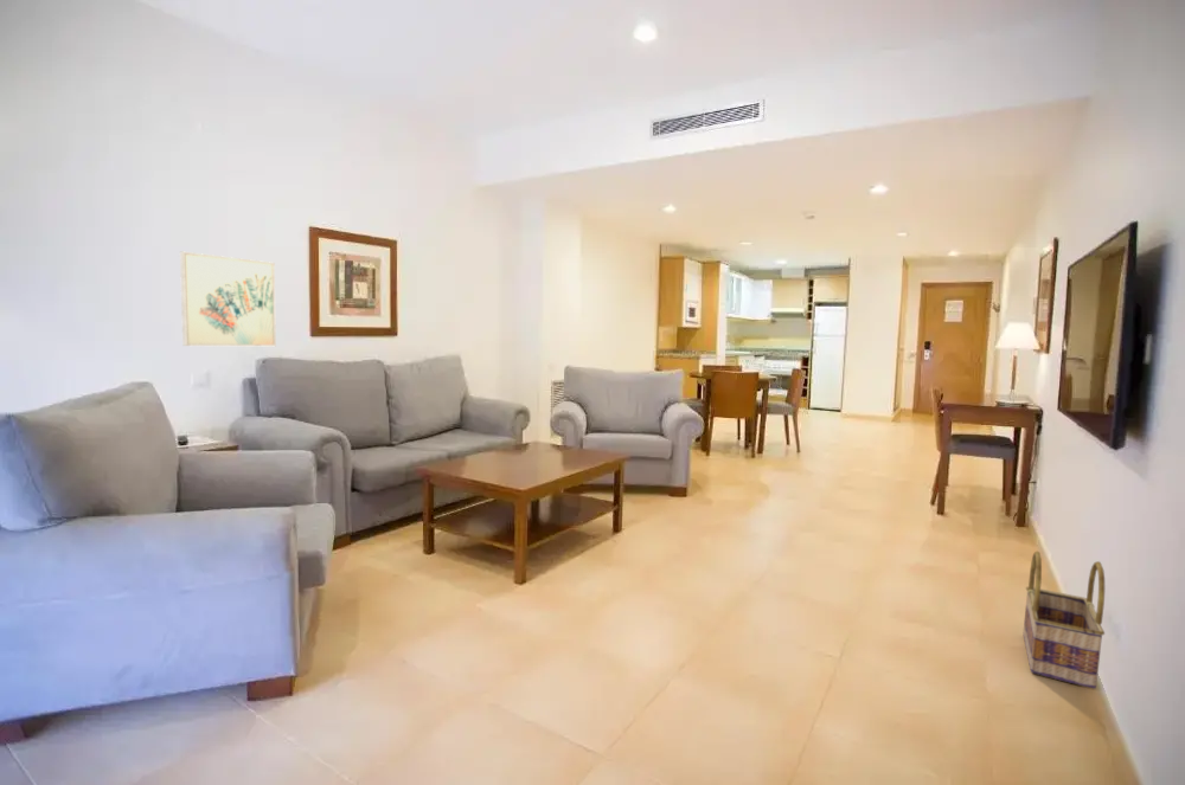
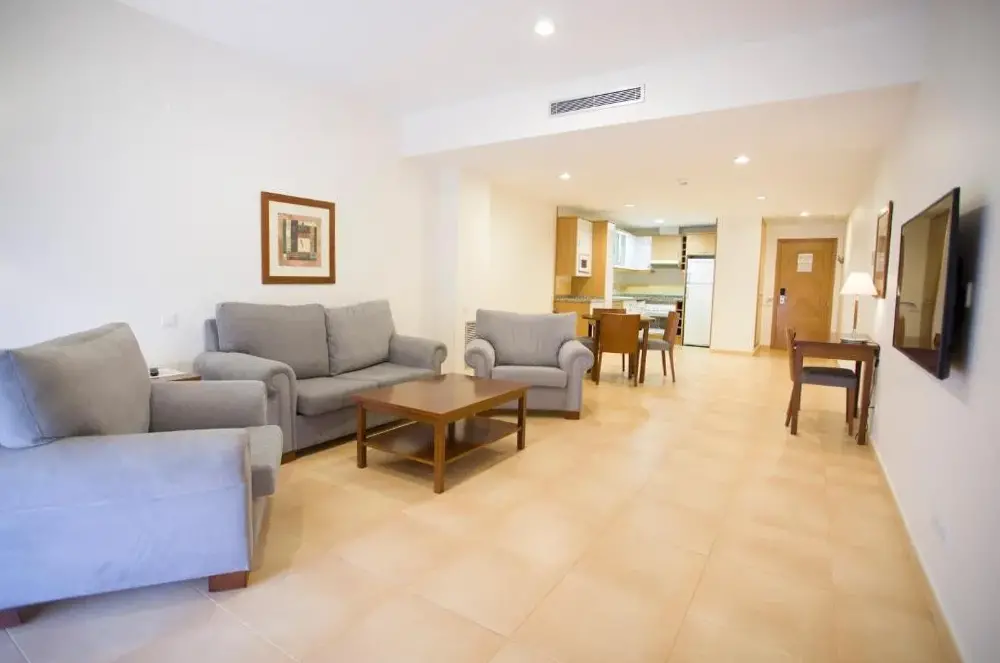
- basket (1062, 609)
- wall art (230, 302)
